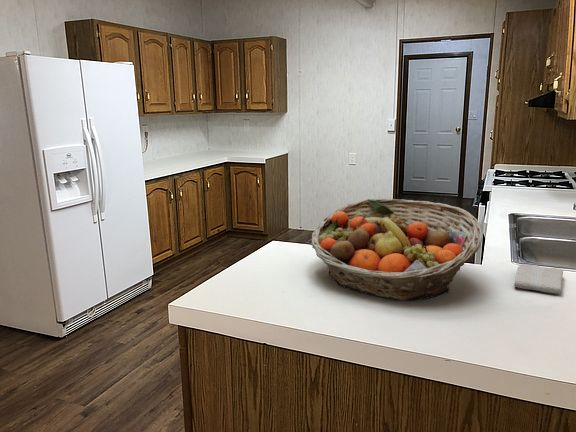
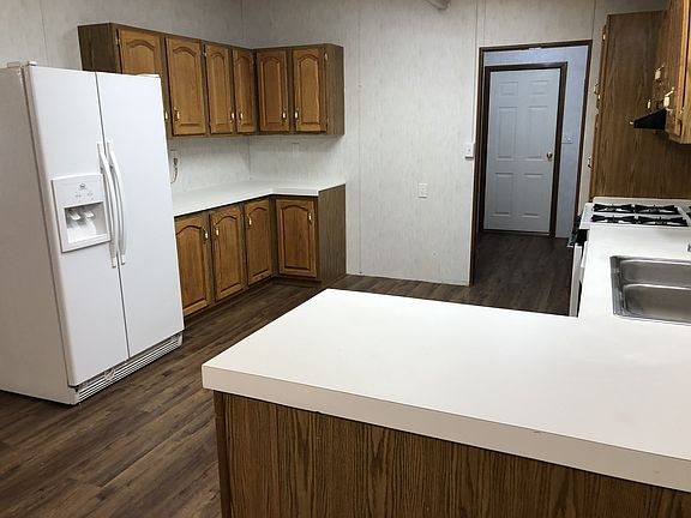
- washcloth (539, 277)
- fruit basket (391, 244)
